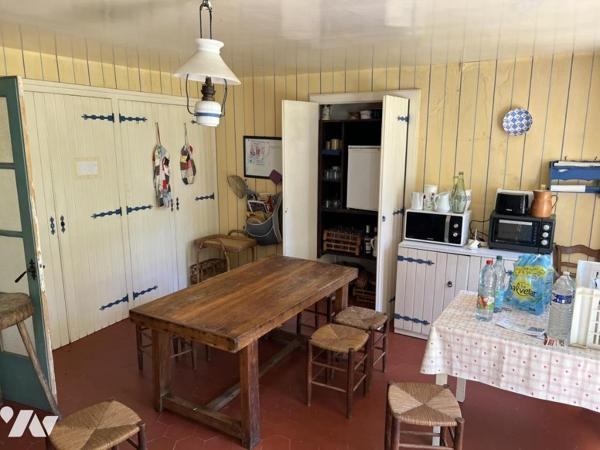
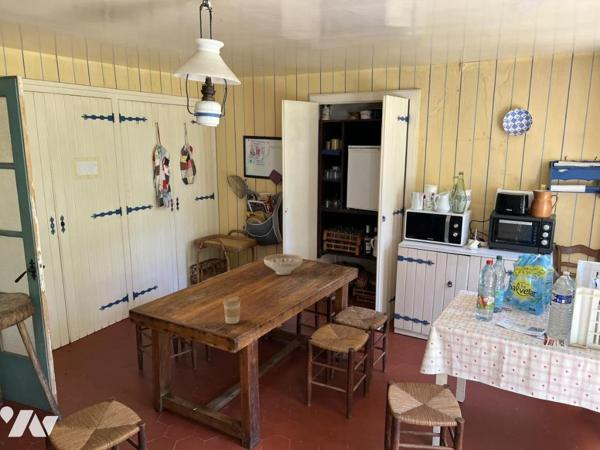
+ coffee cup (232, 309)
+ decorative bowl (283, 265)
